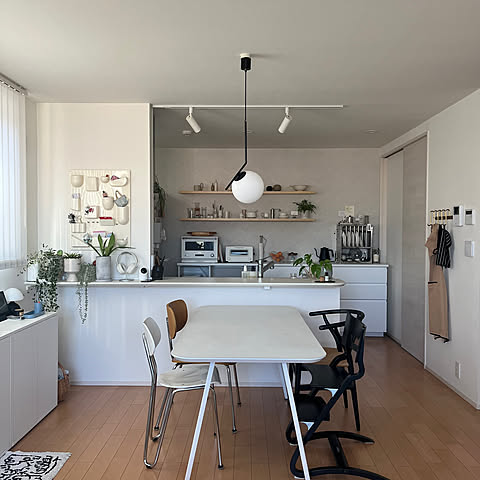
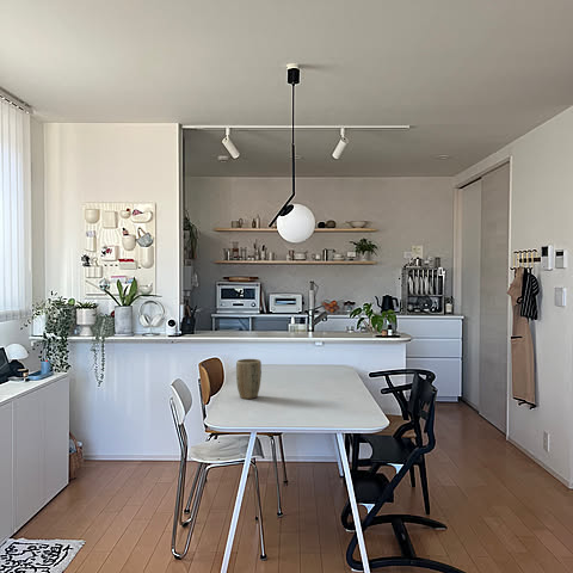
+ plant pot (248, 378)
